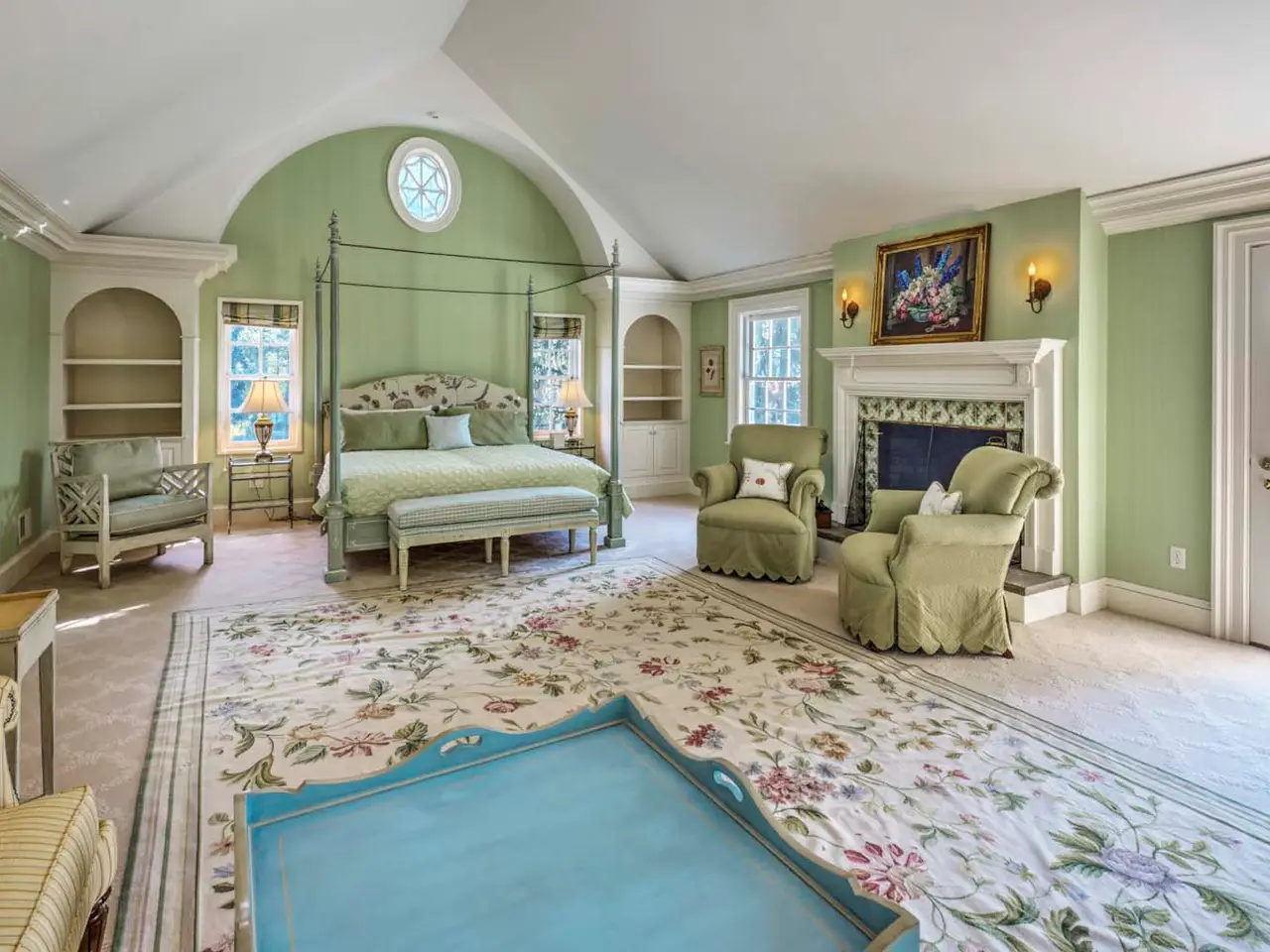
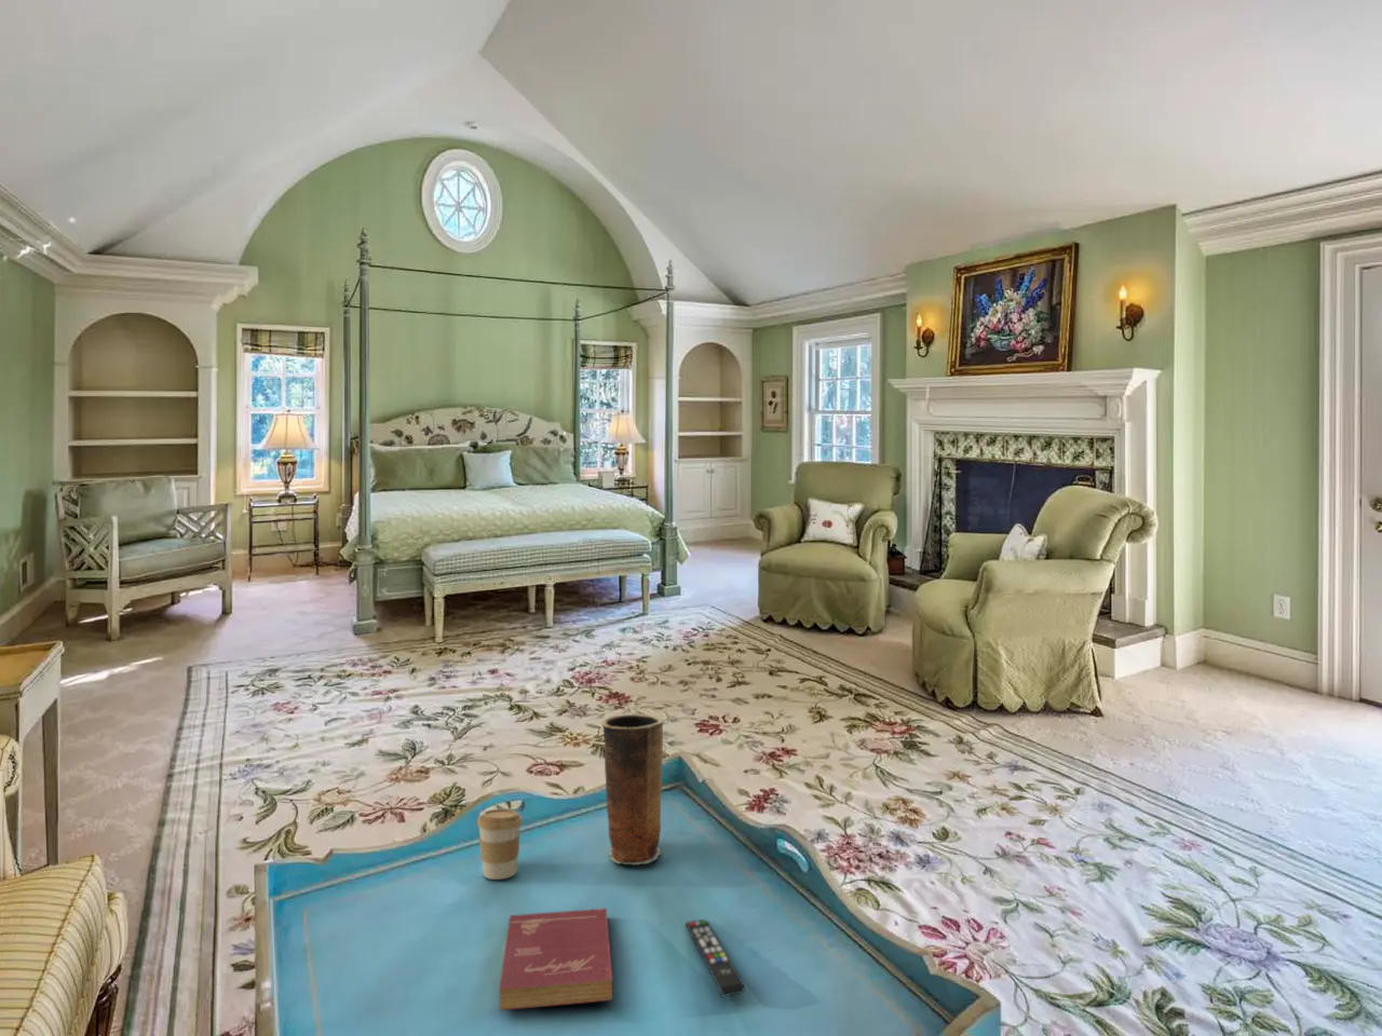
+ remote control (713, 954)
+ coffee cup (499, 841)
+ book (557, 954)
+ vase (631, 787)
